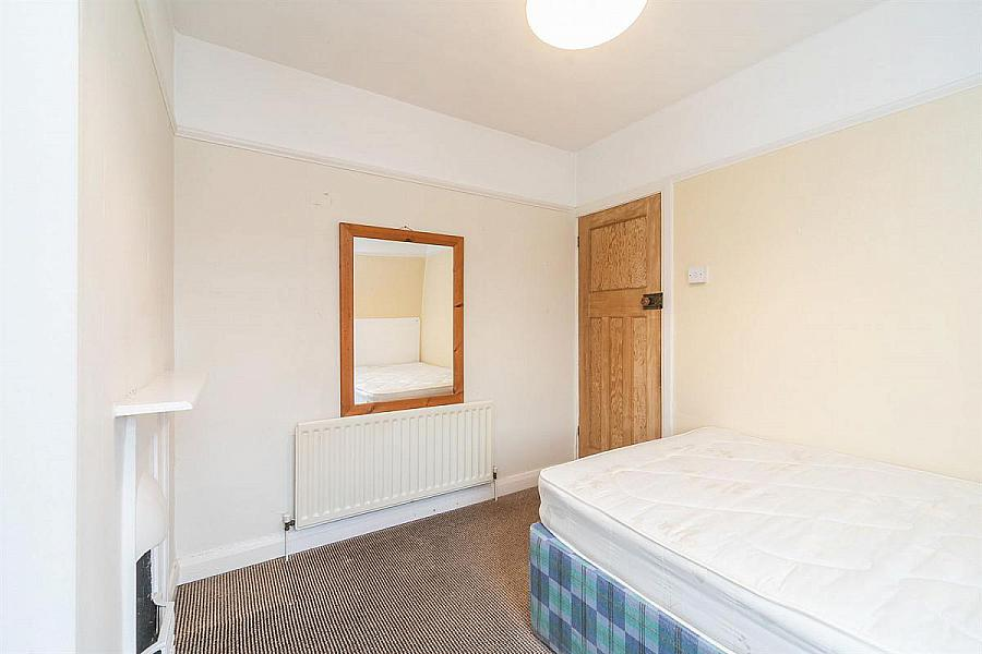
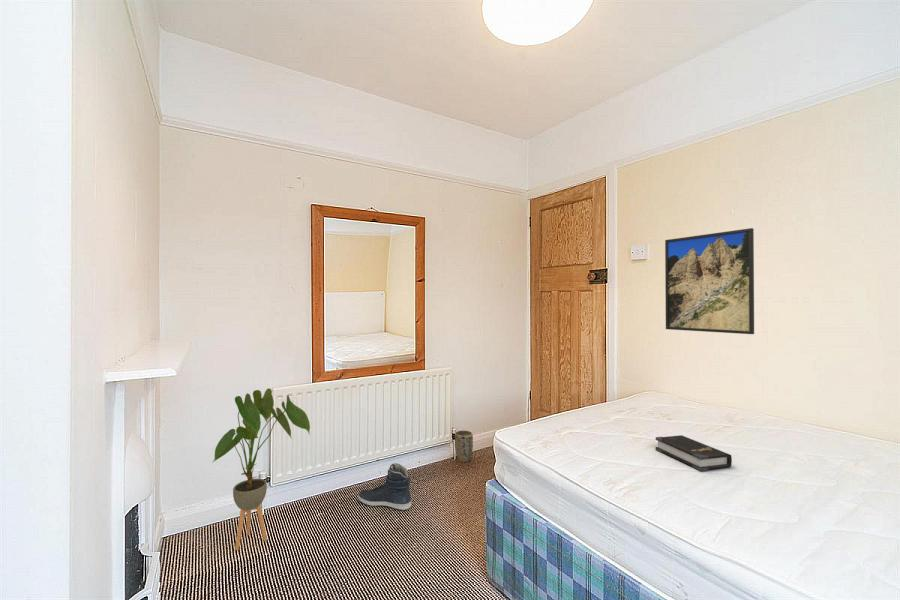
+ house plant (256, 463)
+ plant pot (463, 446)
+ sneaker (384, 484)
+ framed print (705, 283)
+ hardback book (691, 451)
